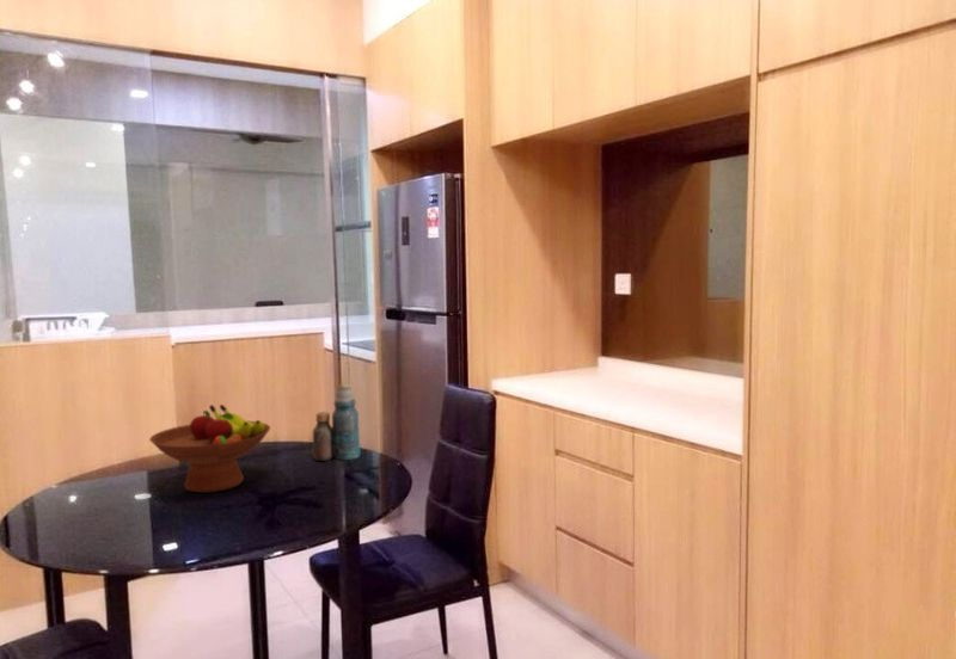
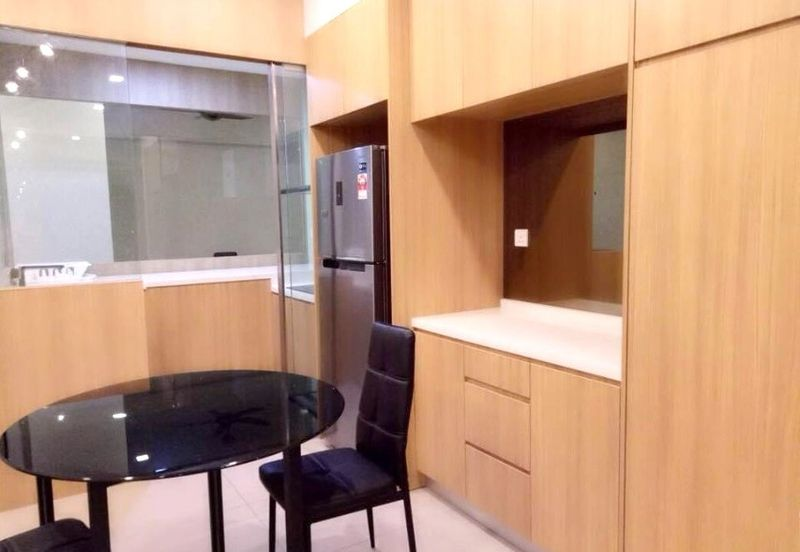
- bottle (336, 420)
- fruit bowl (212, 448)
